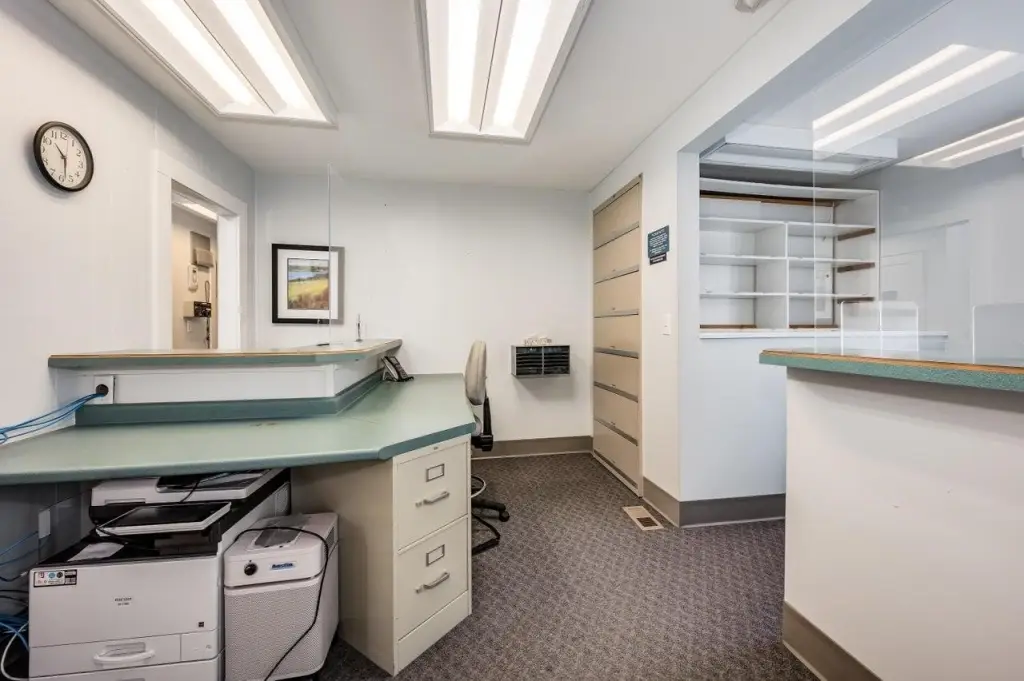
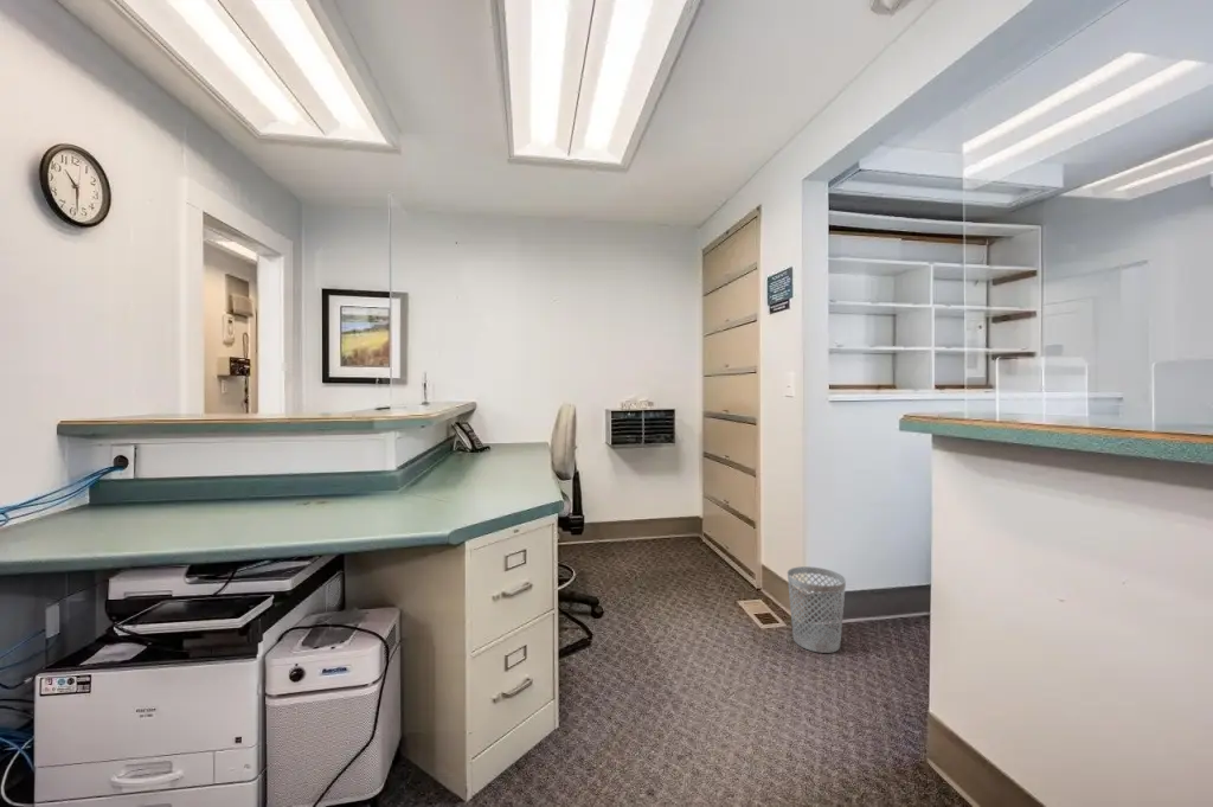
+ wastebasket (814, 608)
